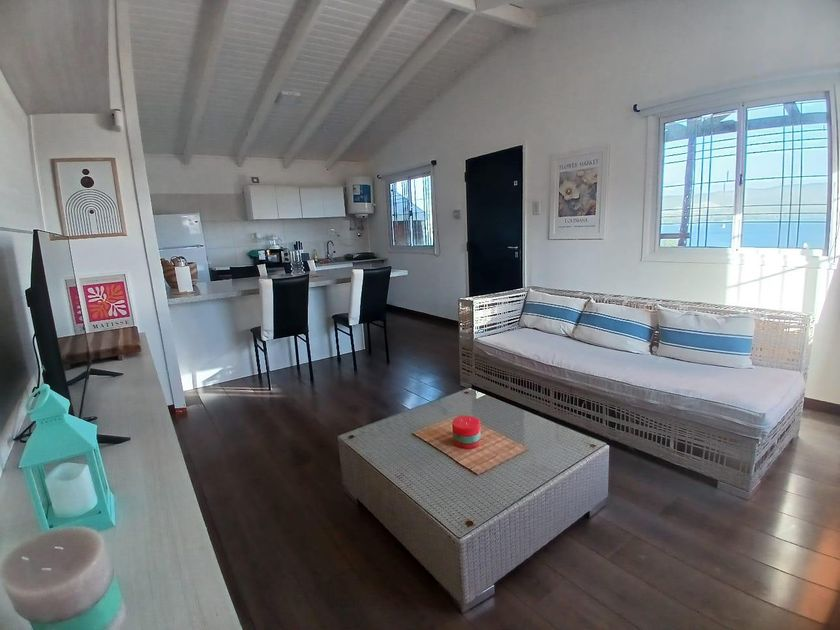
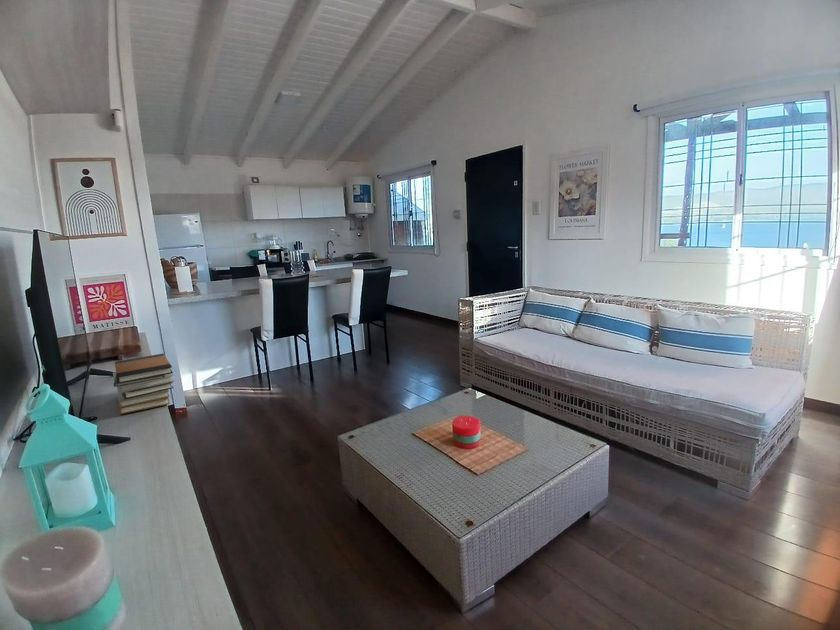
+ book stack (143, 381)
